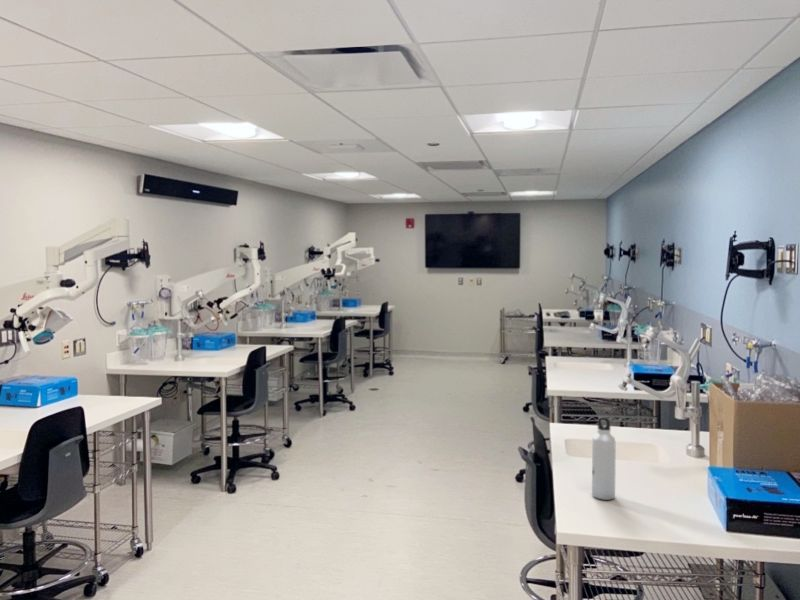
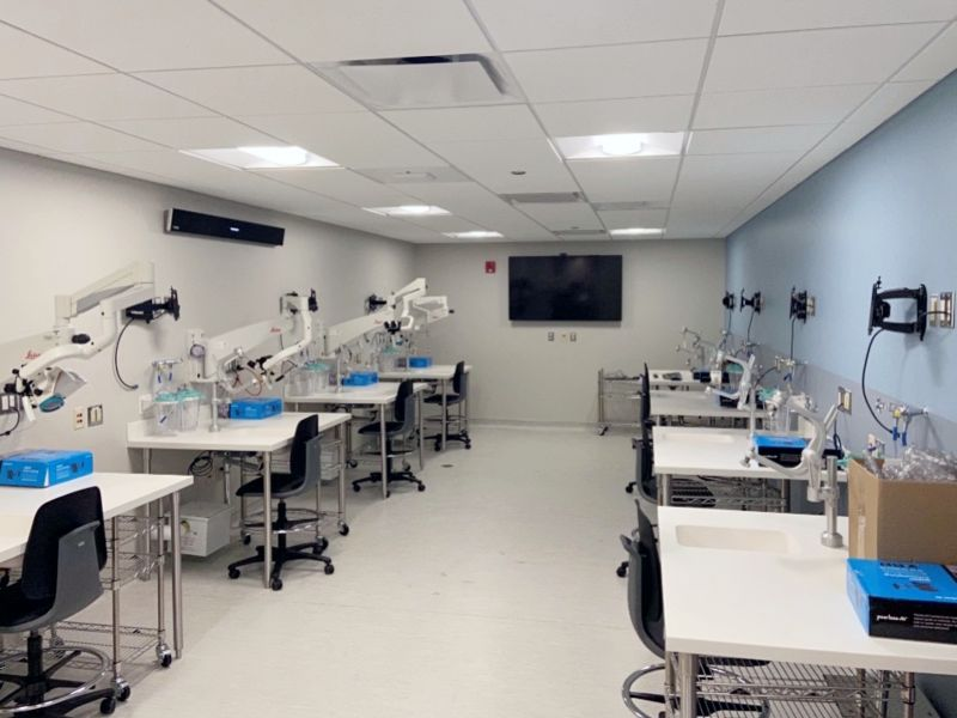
- water bottle (603, 456)
